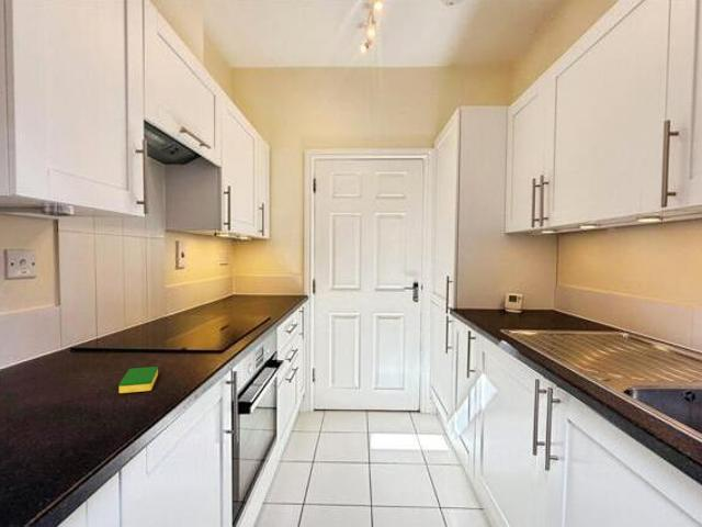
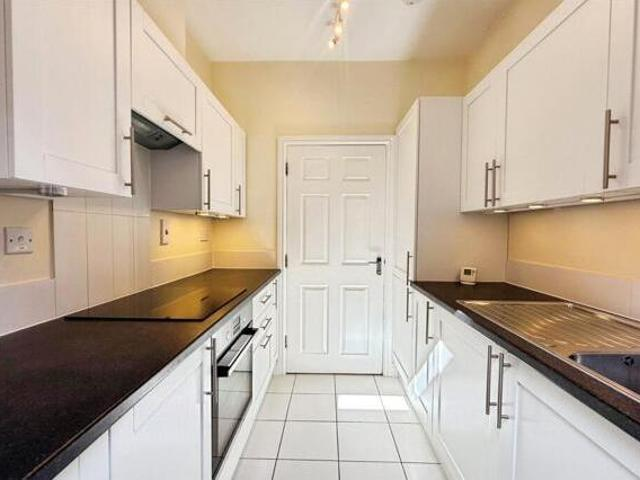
- dish sponge (139, 379)
